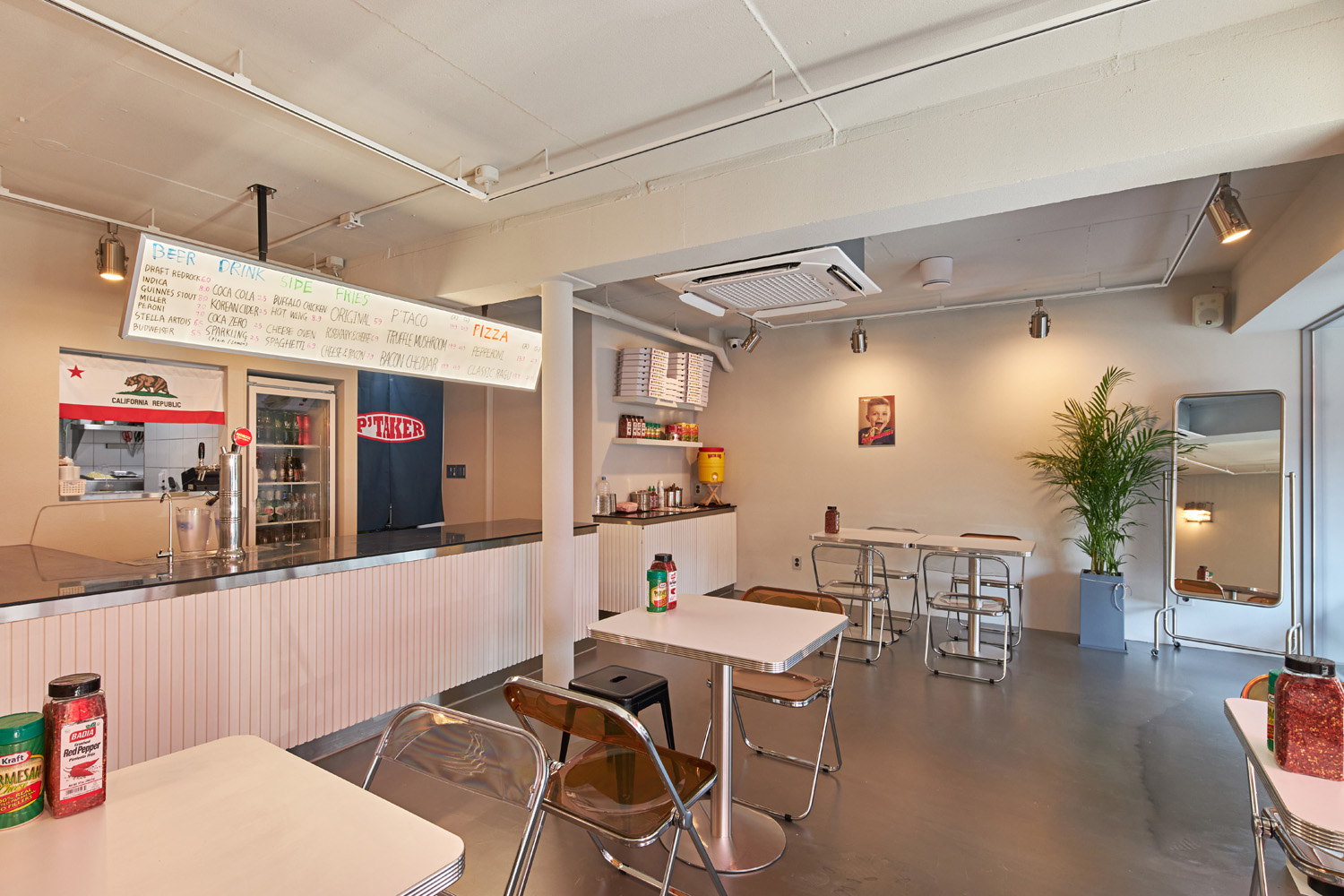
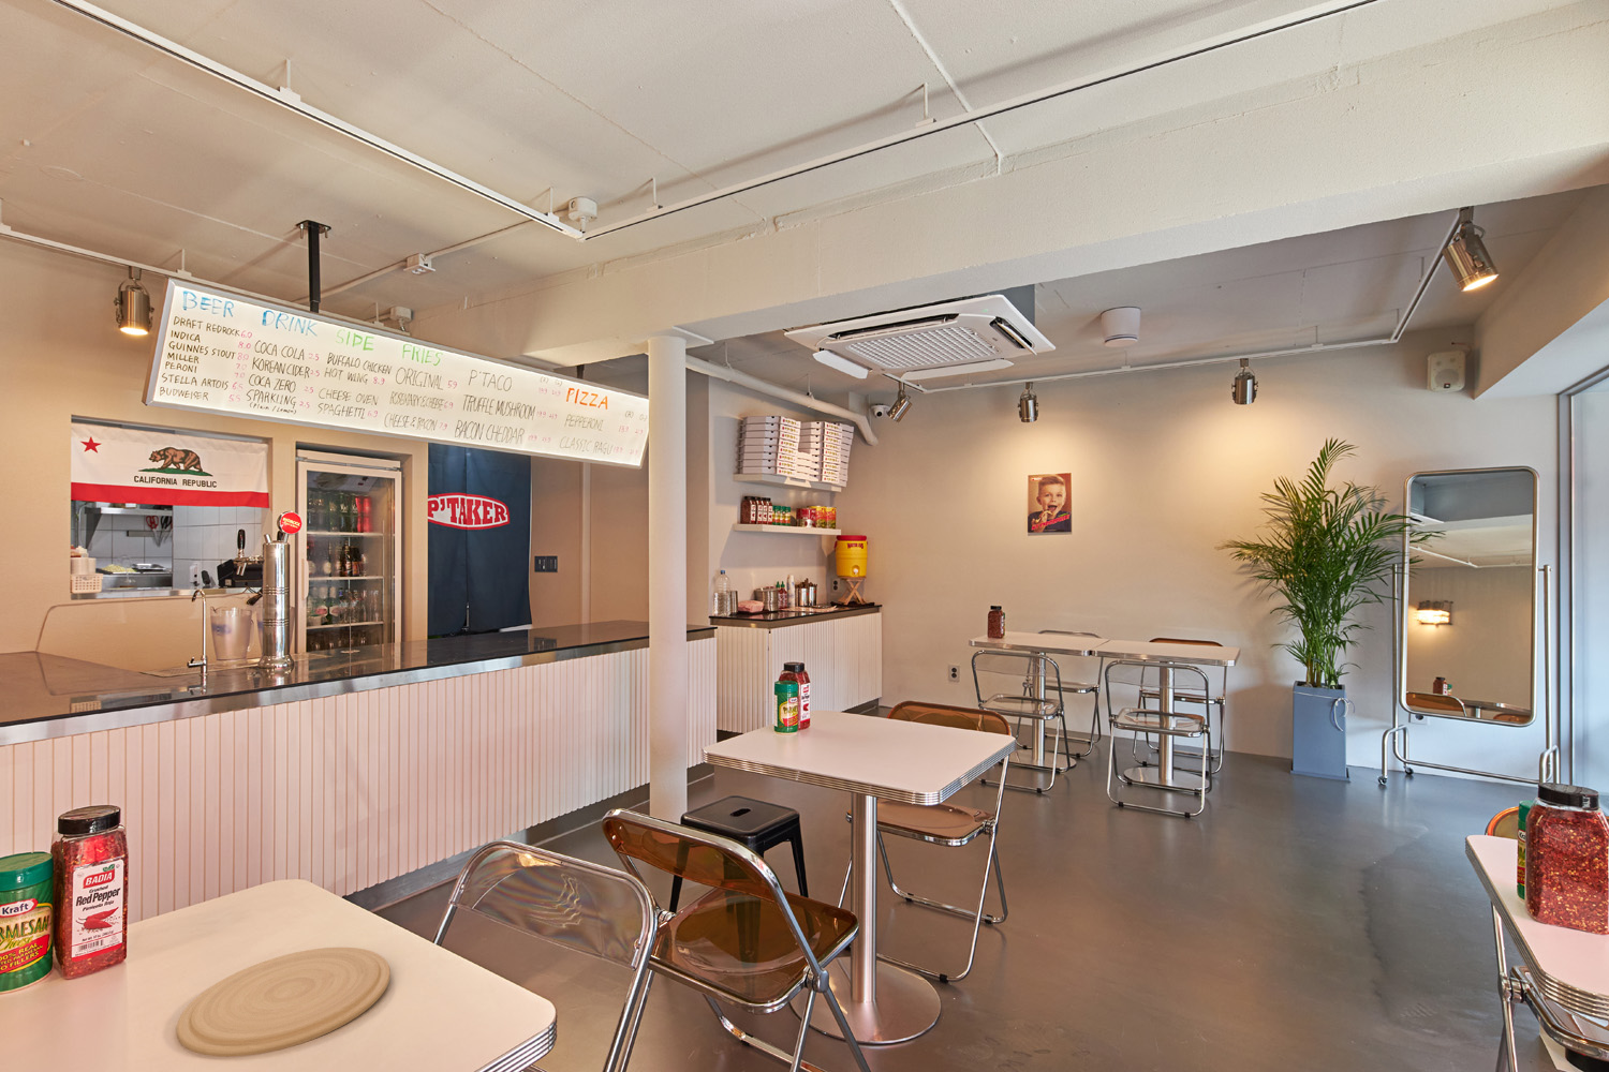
+ plate (290, 994)
